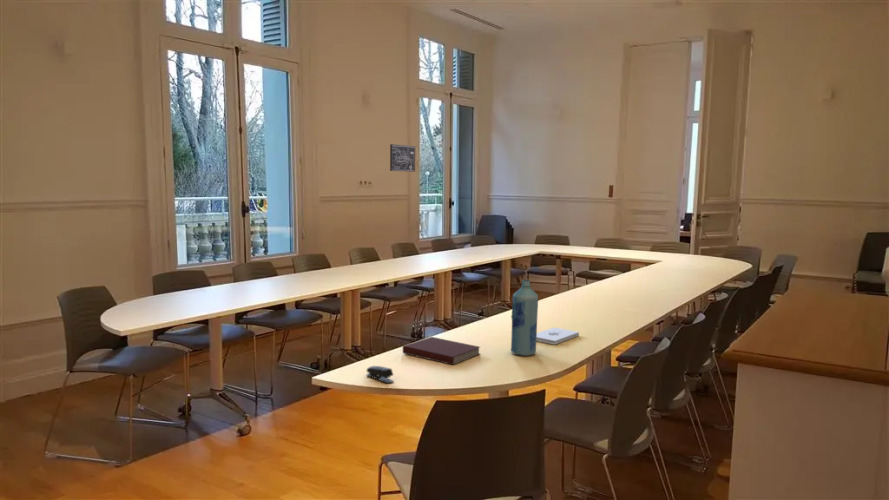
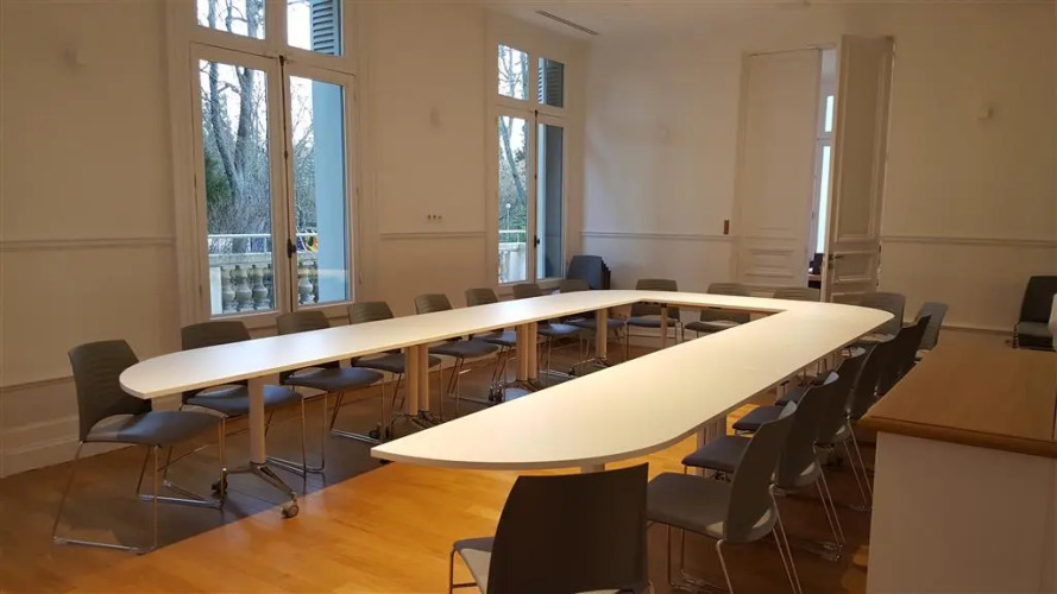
- notebook (441, 350)
- stapler (379, 371)
- bottle (524, 316)
- notepad (554, 335)
- wall art (403, 158)
